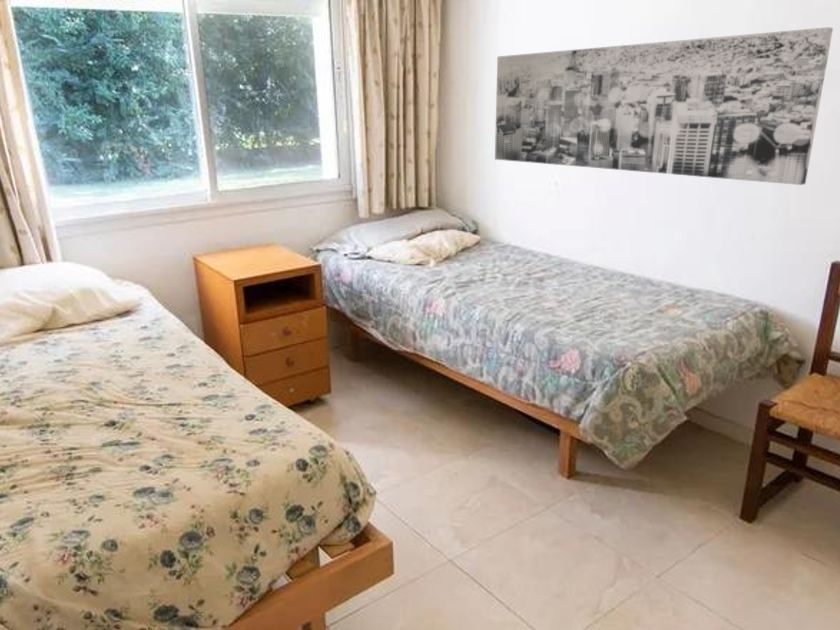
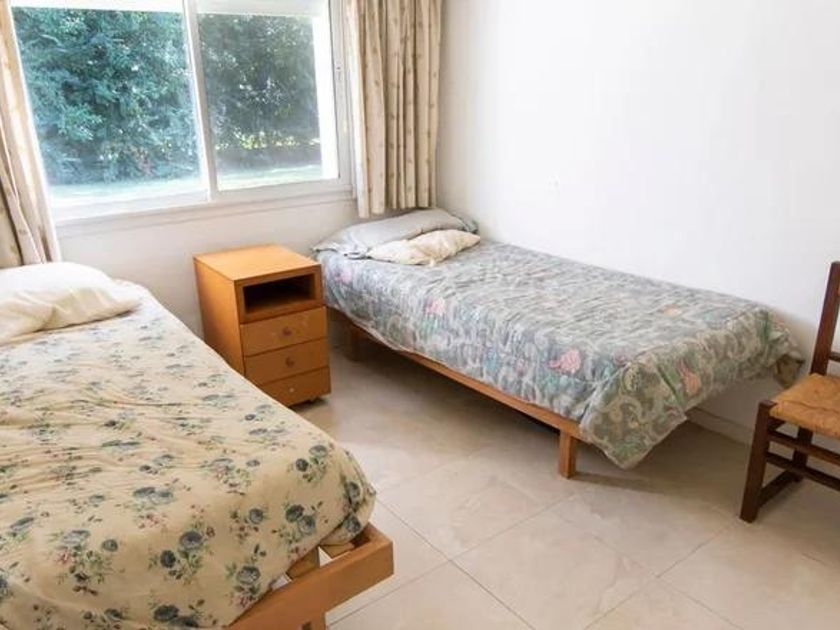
- wall art (624, 109)
